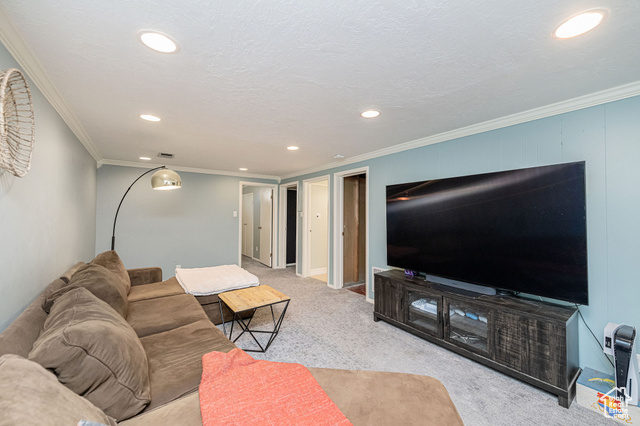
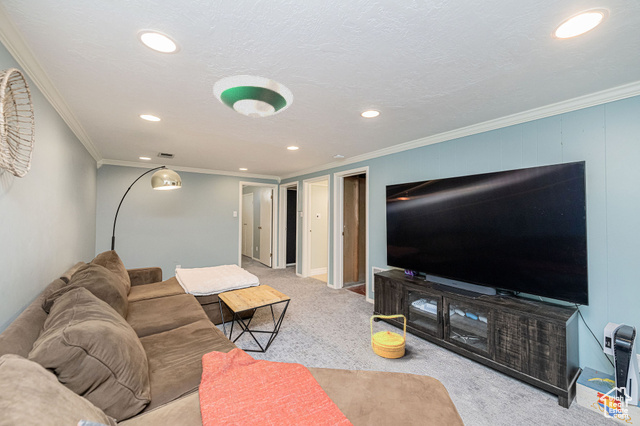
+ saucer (254, 105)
+ basket (388, 332)
